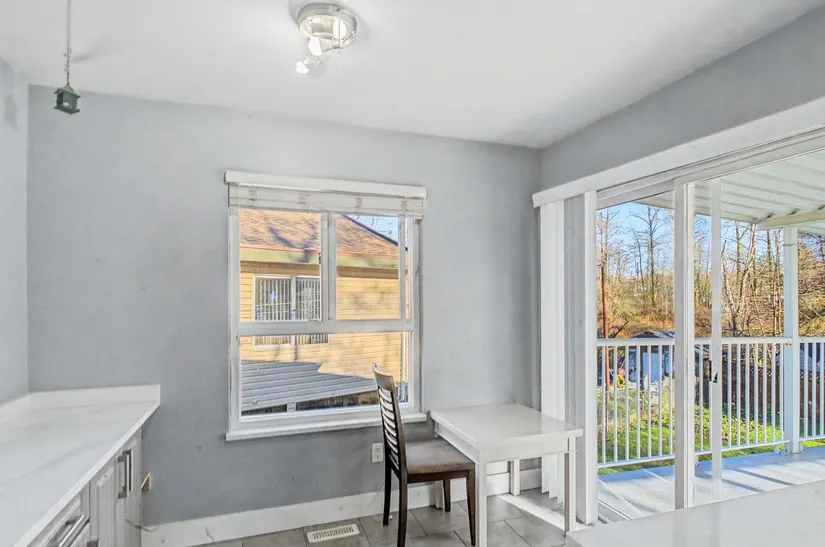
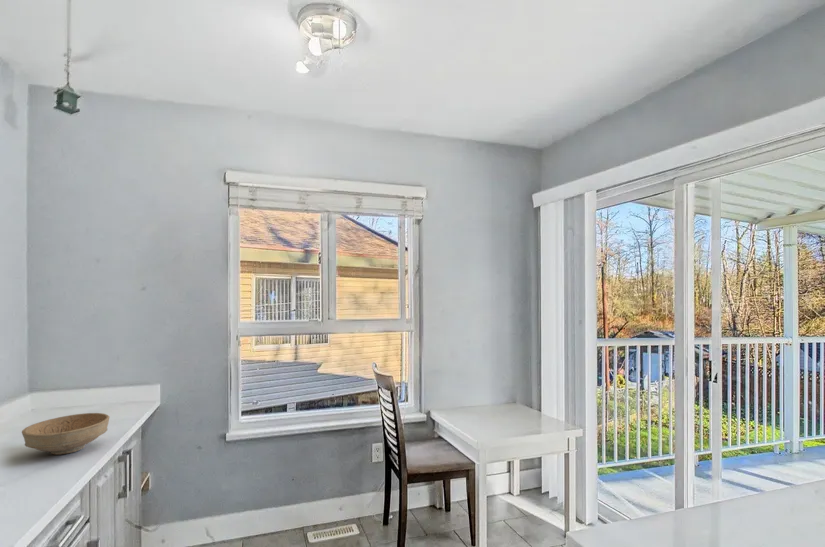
+ bowl (67, 436)
